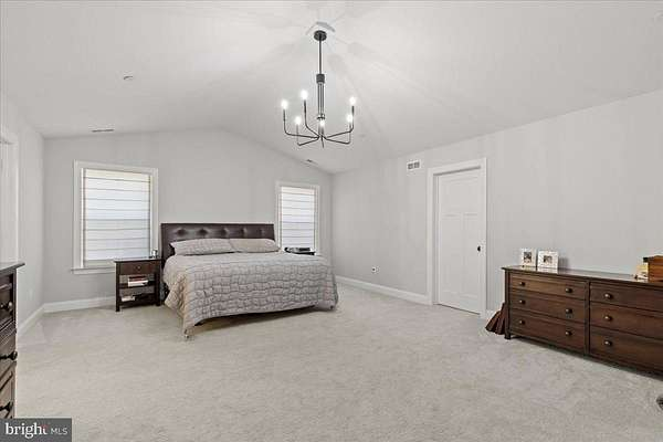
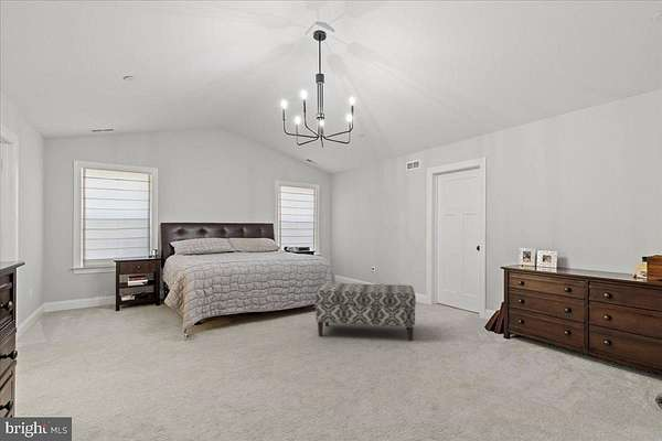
+ bench (365, 310)
